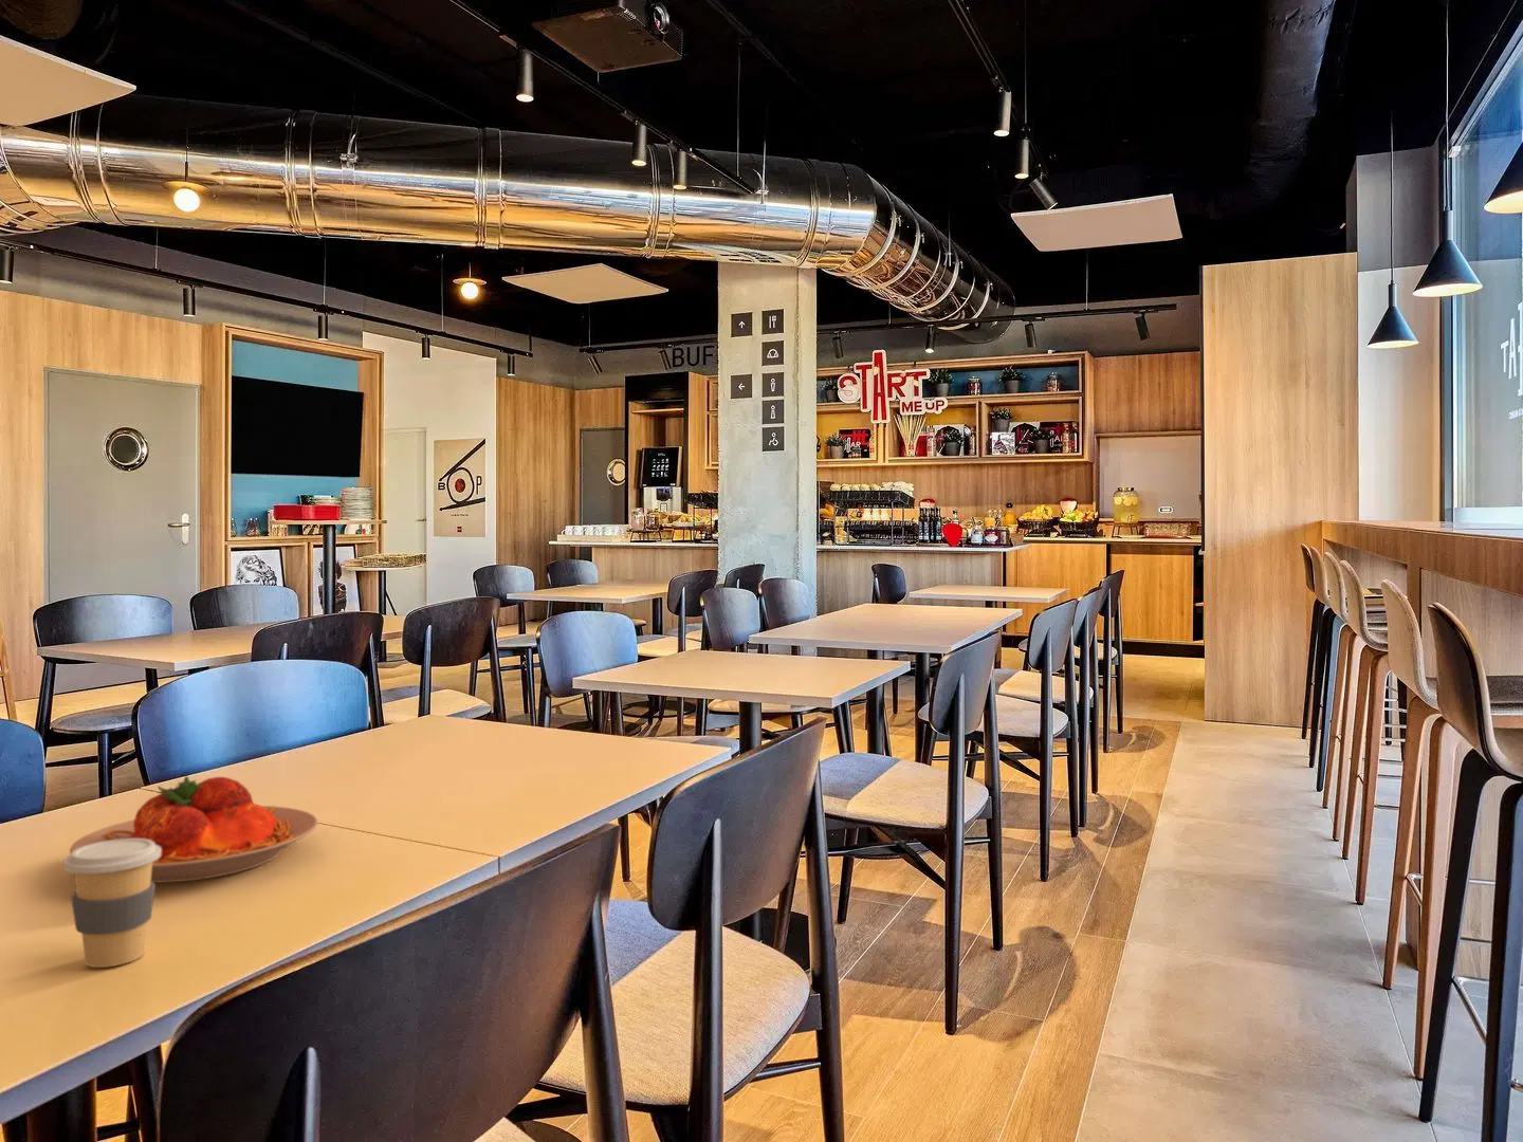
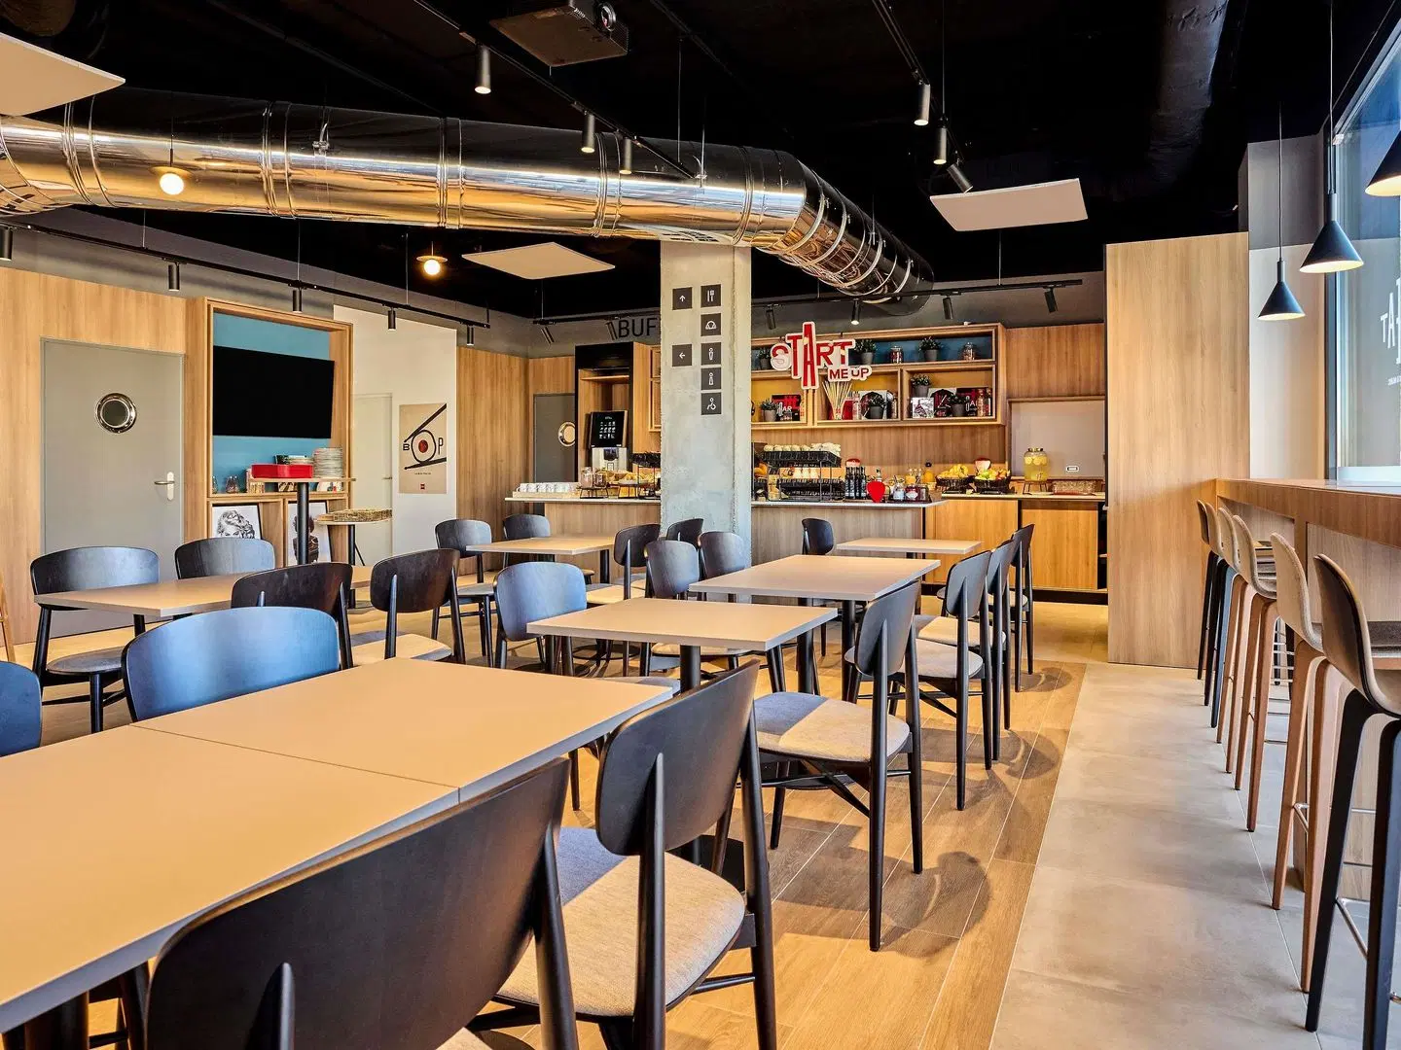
- coffee cup (113, 902)
- plate (200, 819)
